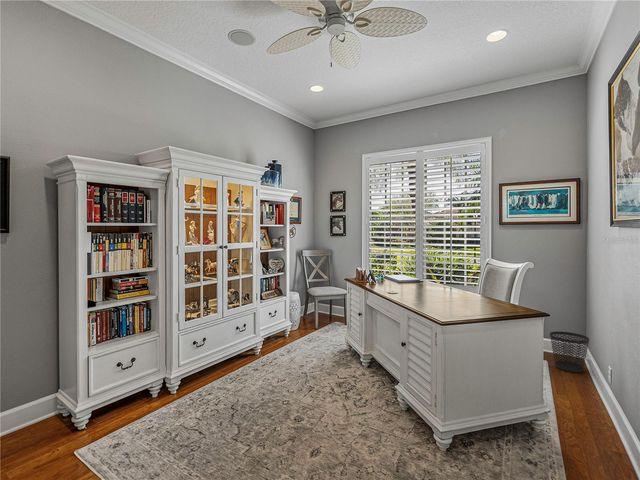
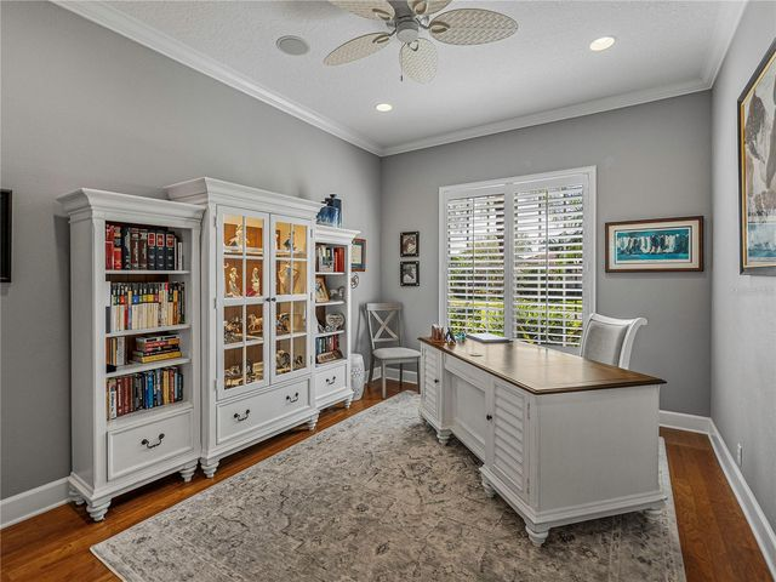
- wastebasket (568, 352)
